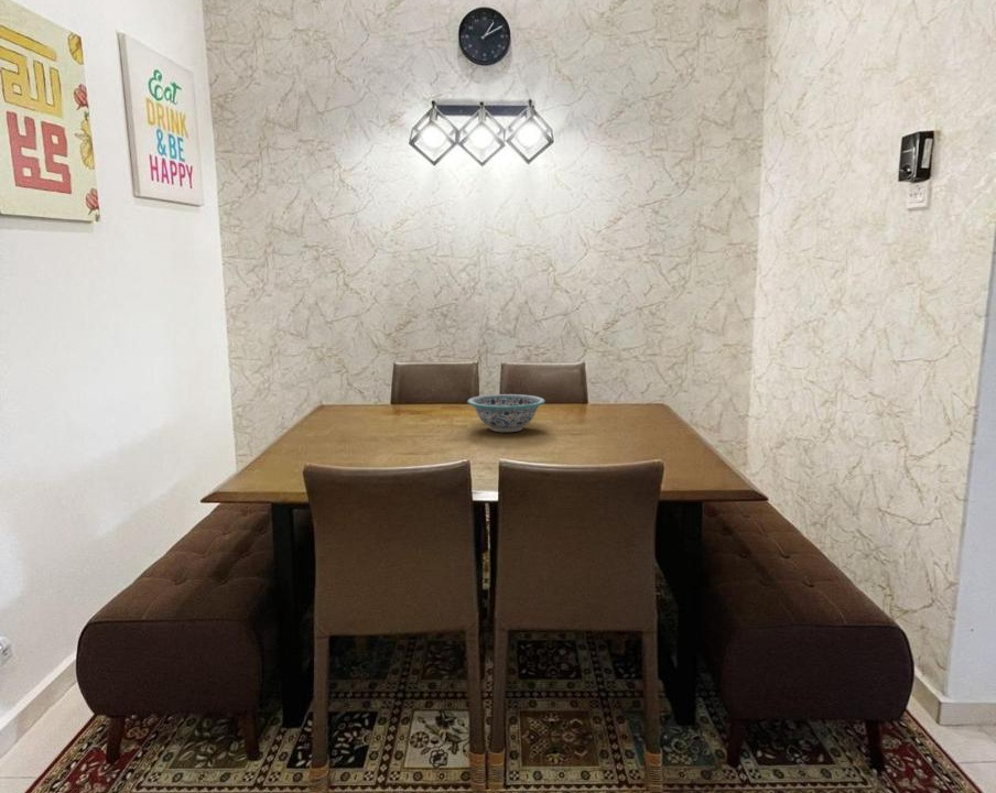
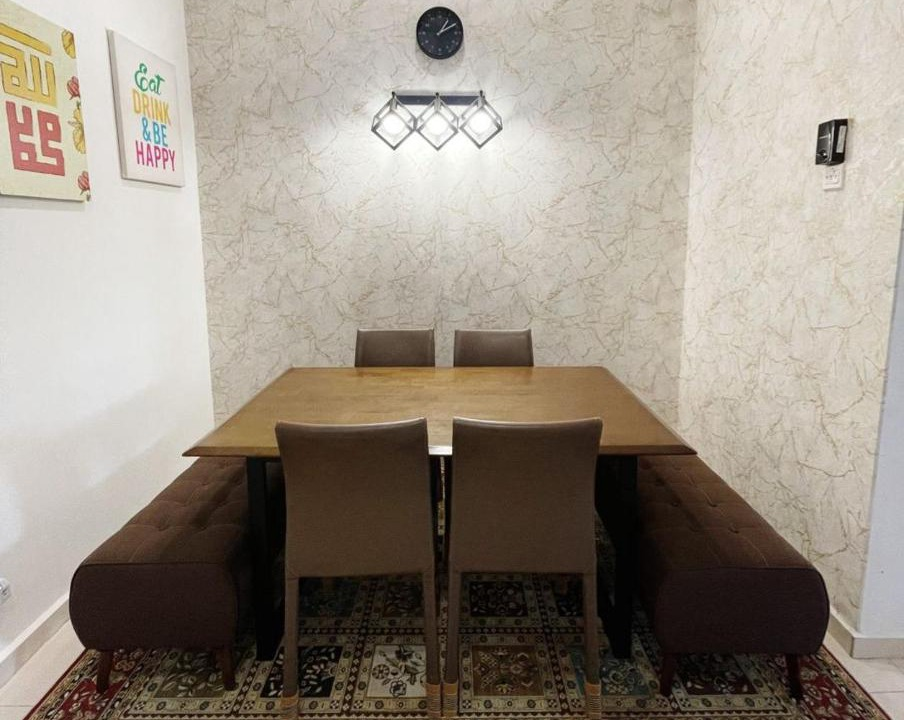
- decorative bowl (506, 414)
